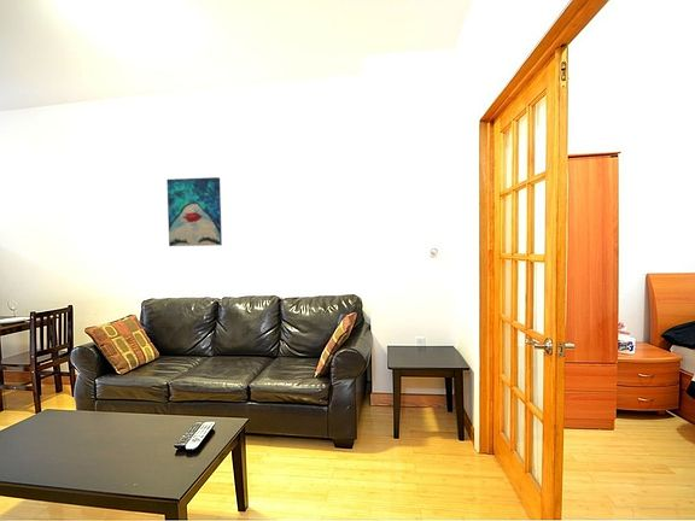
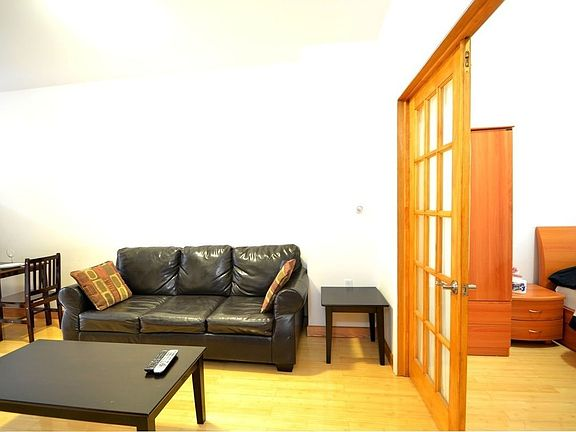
- wall art (194, 212)
